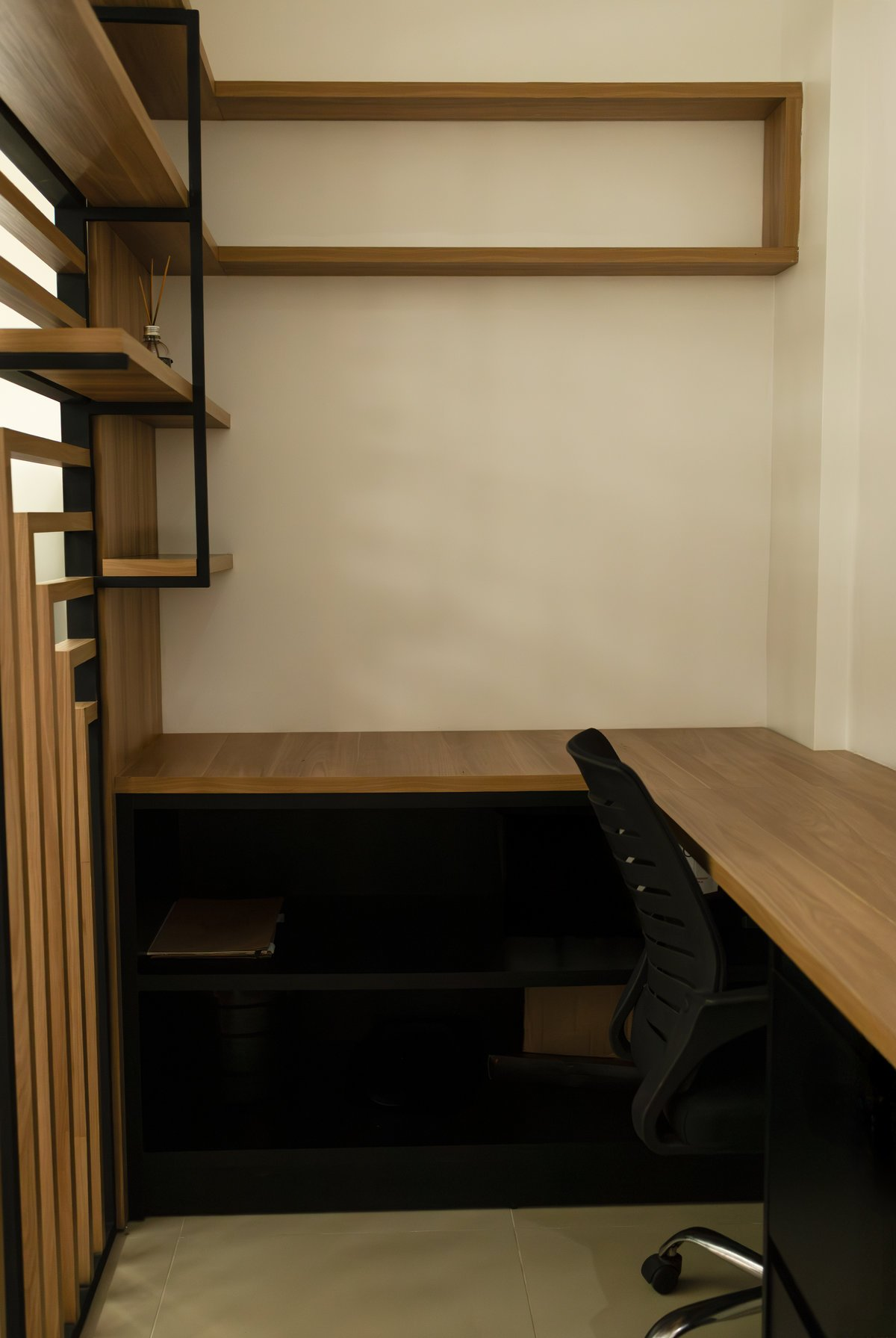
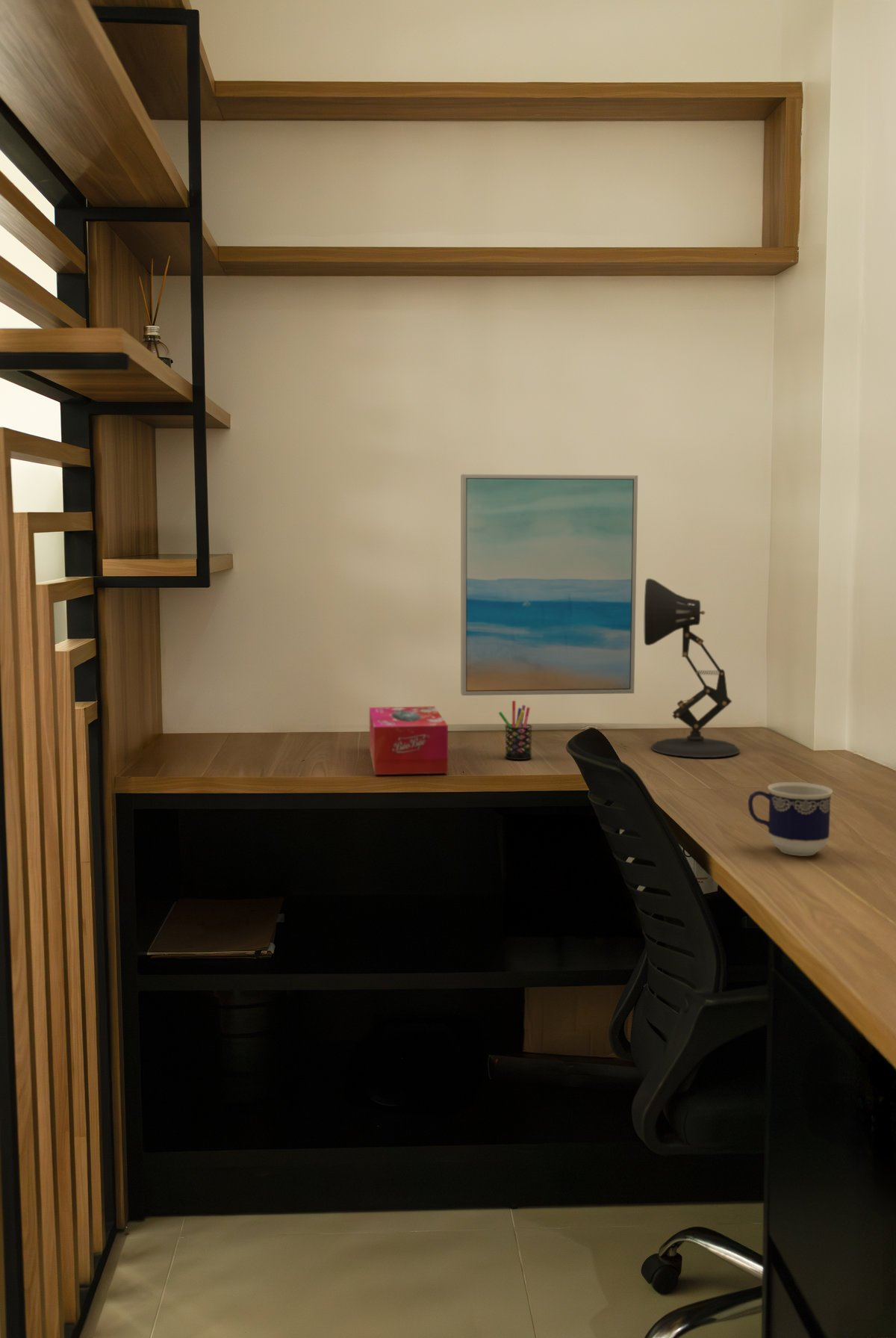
+ tissue box (406, 738)
+ desk lamp (693, 664)
+ cup (788, 819)
+ pen holder (514, 729)
+ wall art (548, 585)
